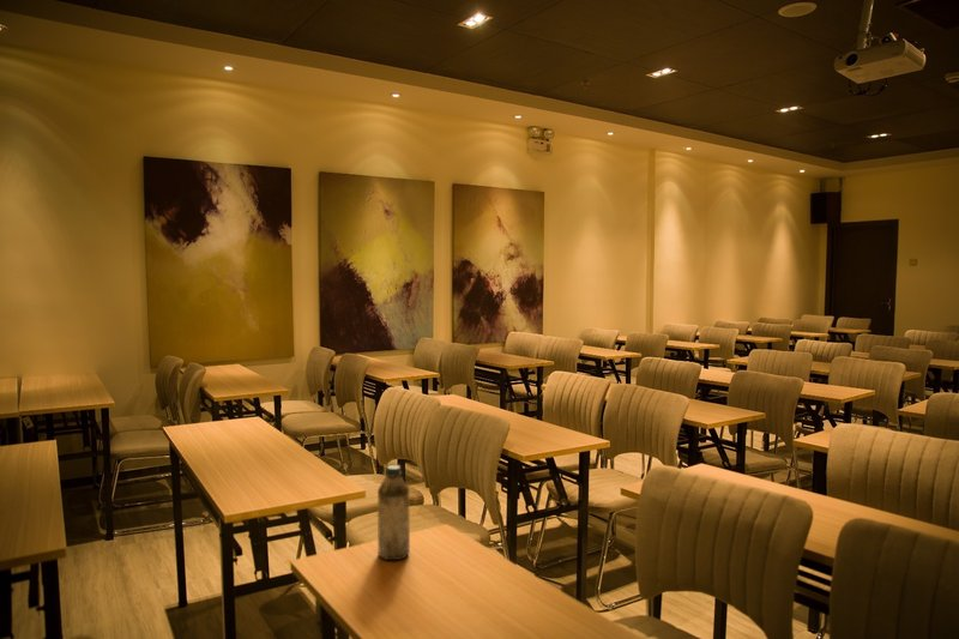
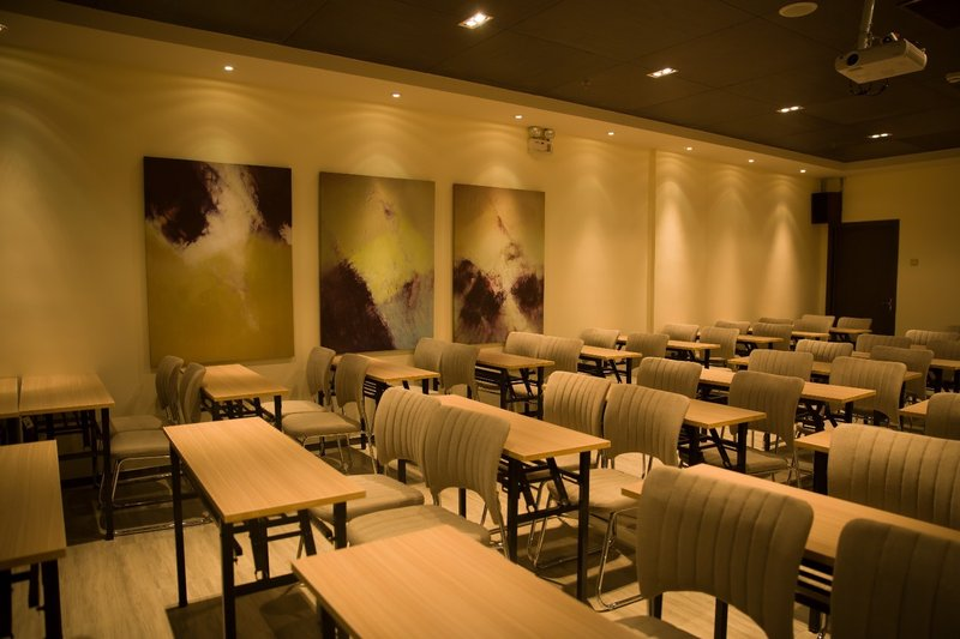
- water bottle (393, 510)
